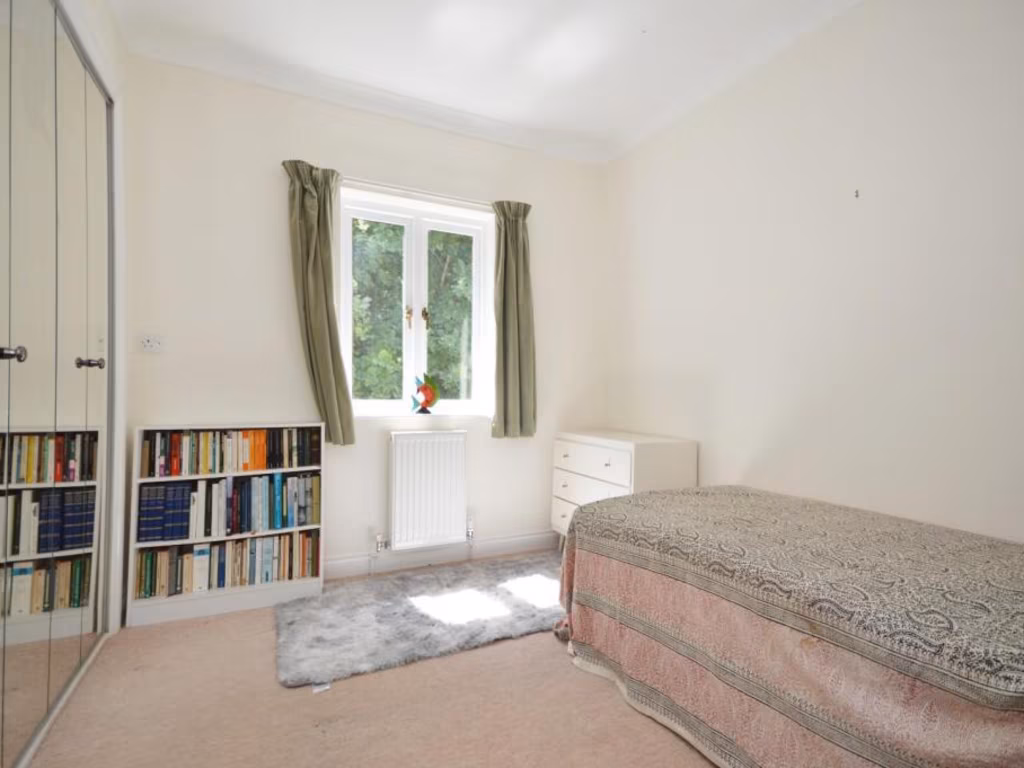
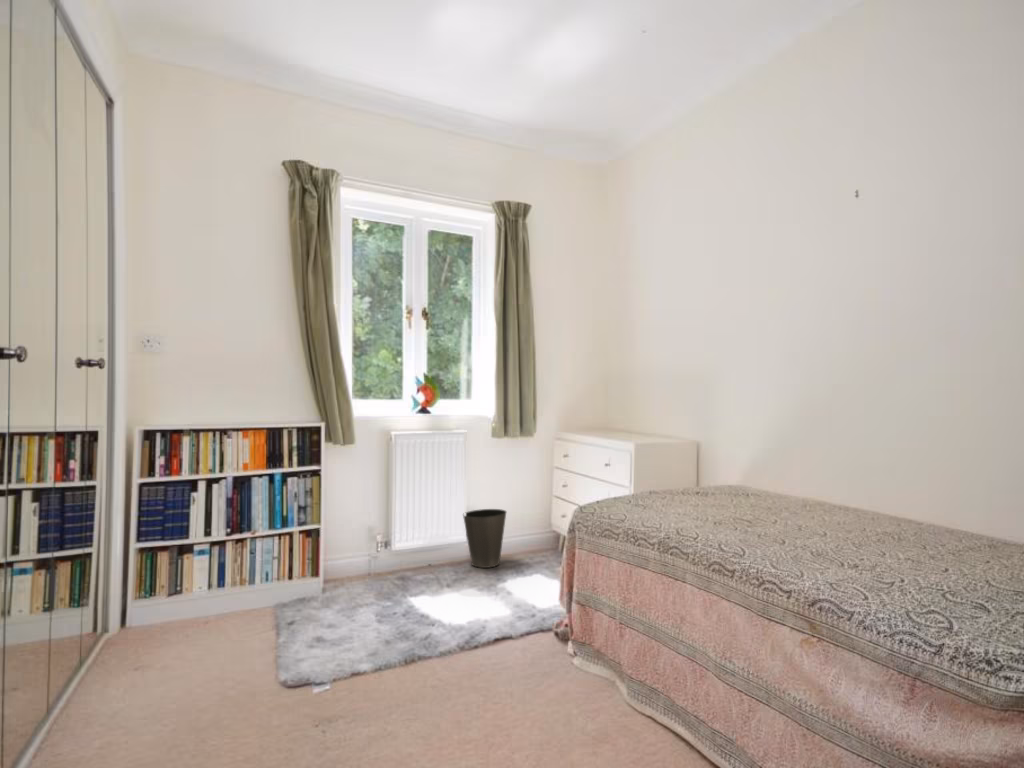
+ waste basket (484, 538)
